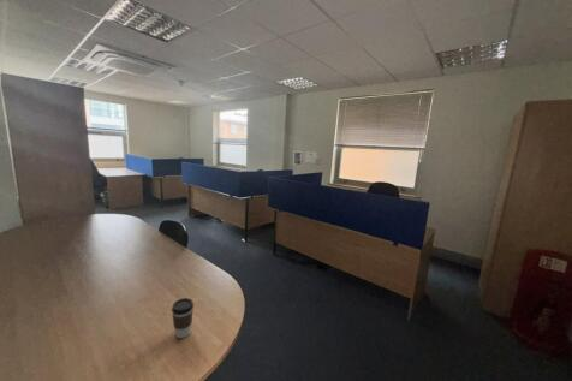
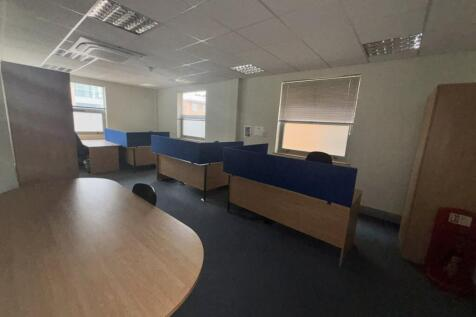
- coffee cup (183, 317)
